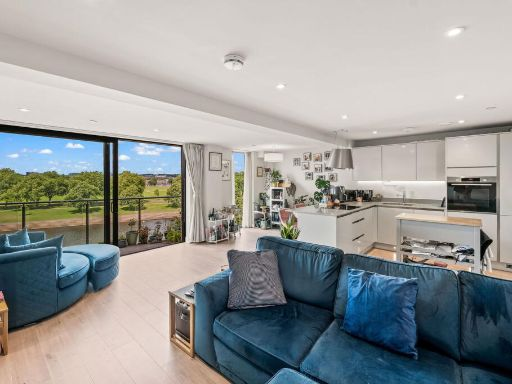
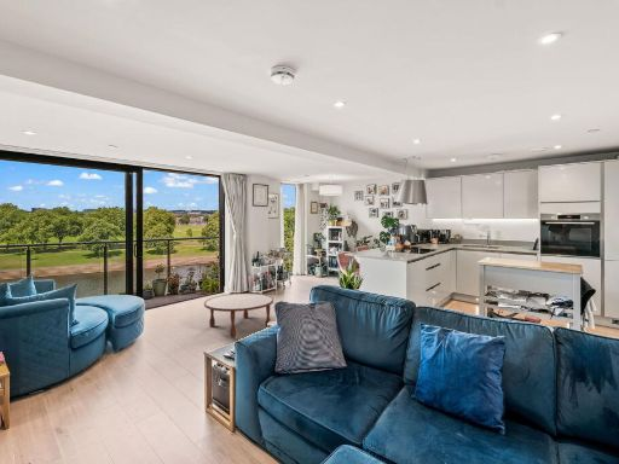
+ coffee table (239, 311)
